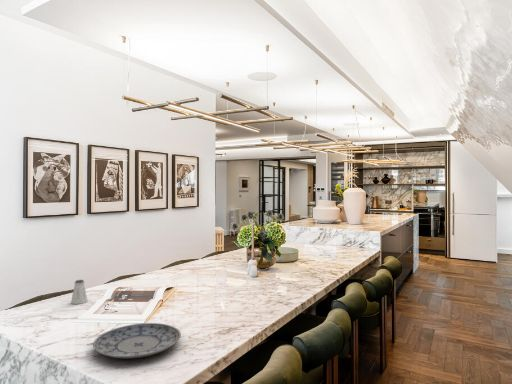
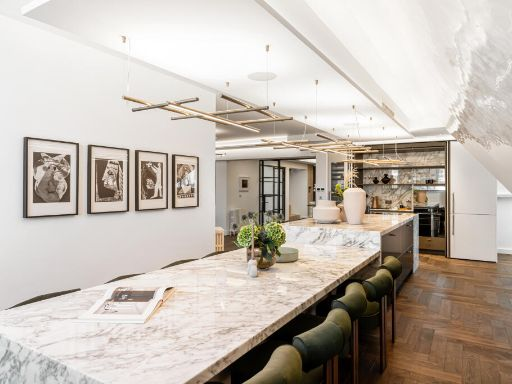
- plate (138, 342)
- saltshaker (79, 291)
